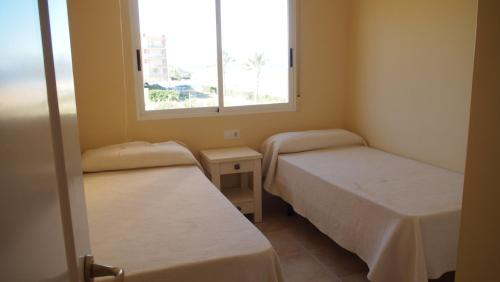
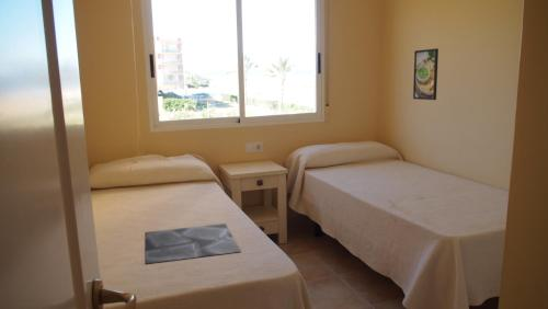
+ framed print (424, 75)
+ decorative panel (190, 241)
